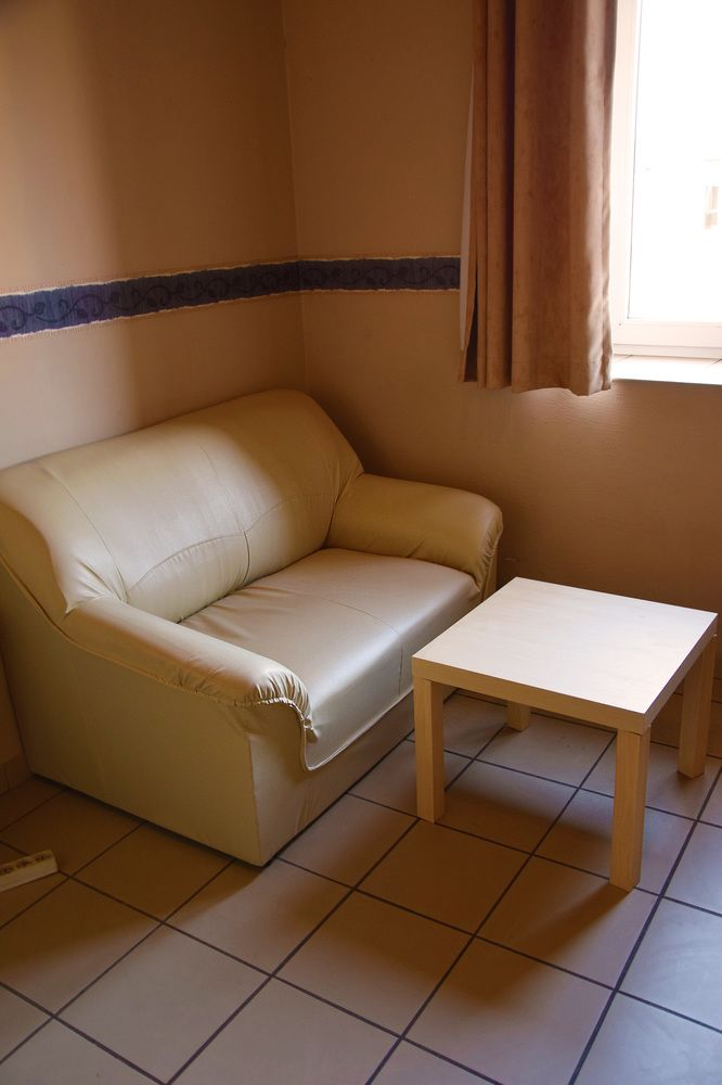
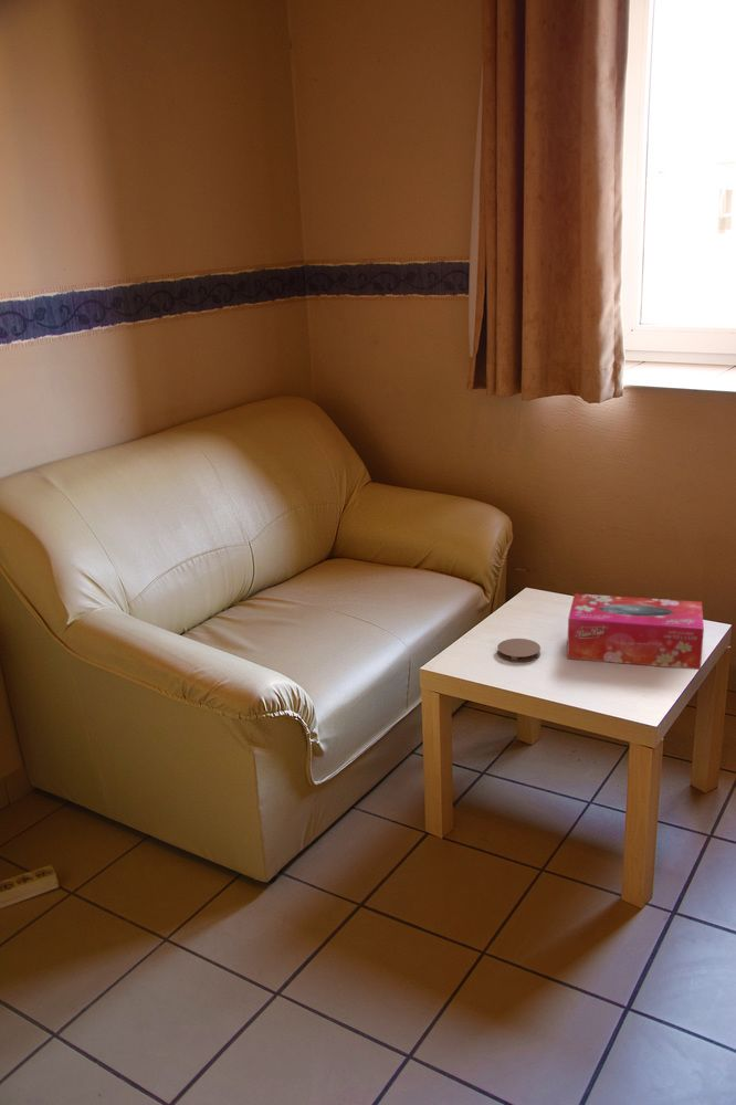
+ coaster (518, 650)
+ tissue box (634, 630)
